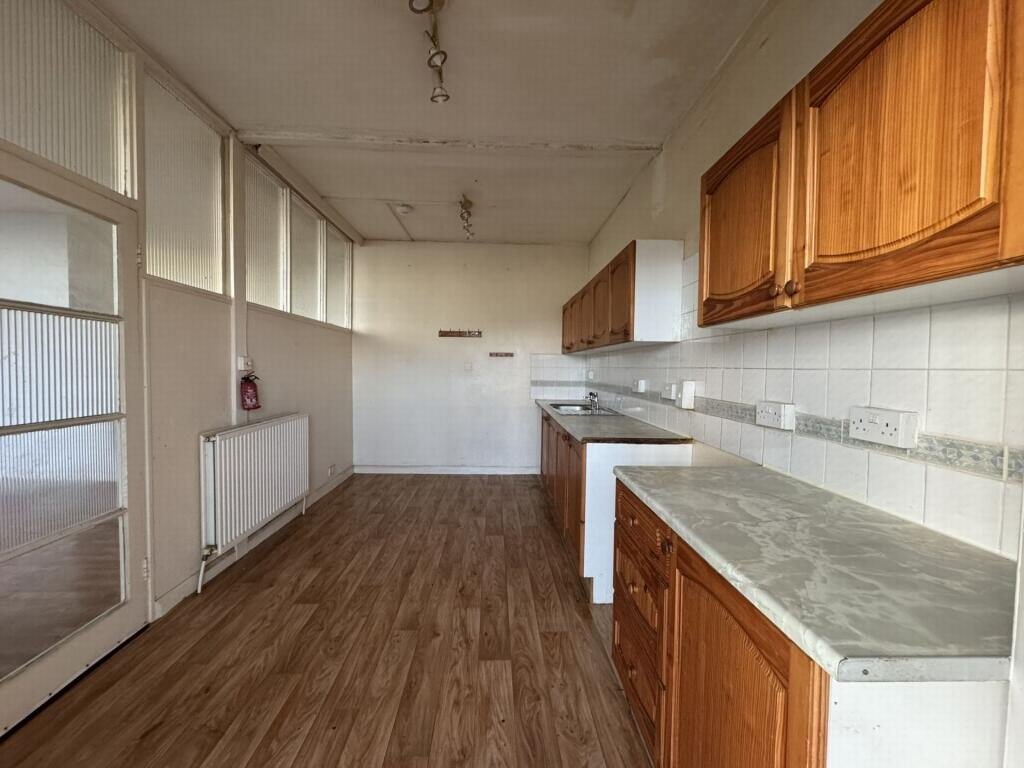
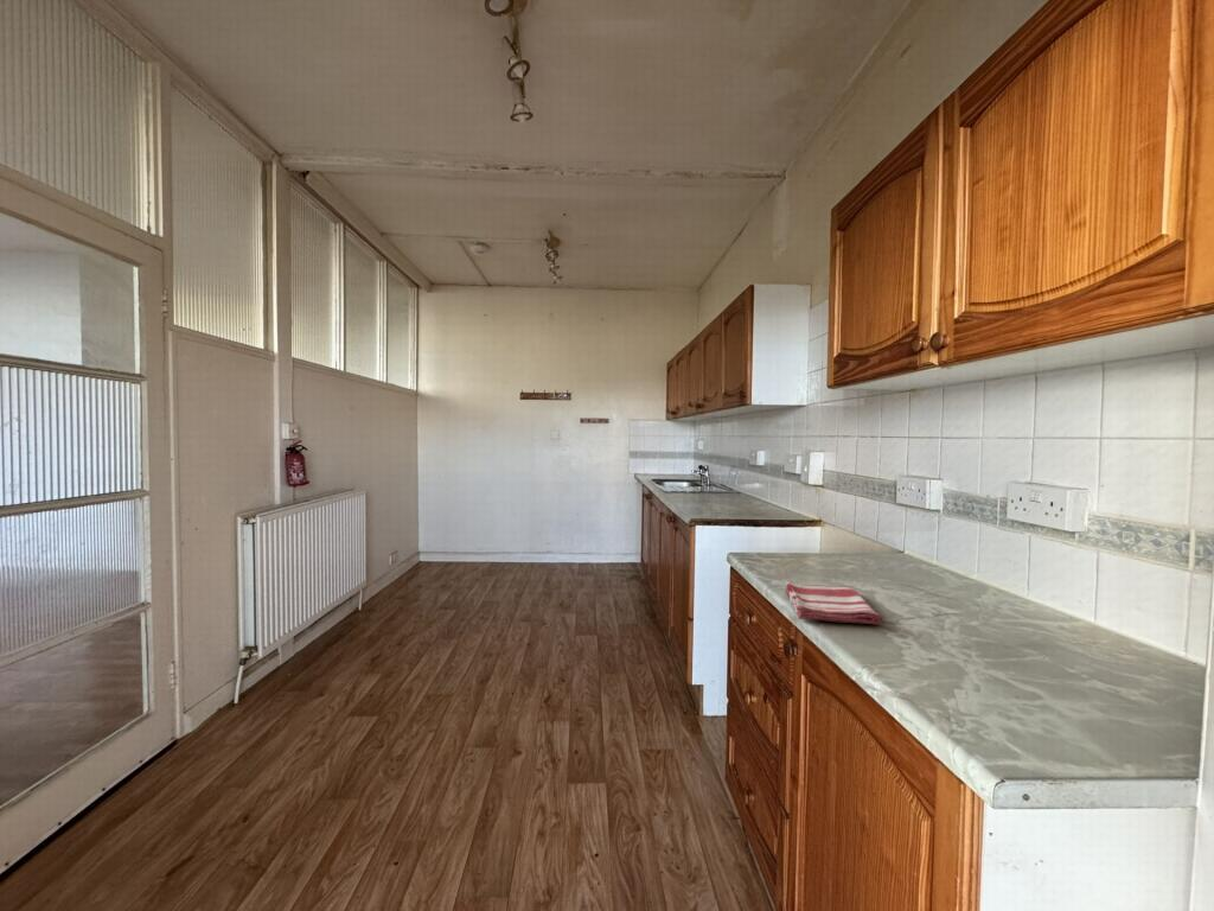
+ dish towel (828, 600)
